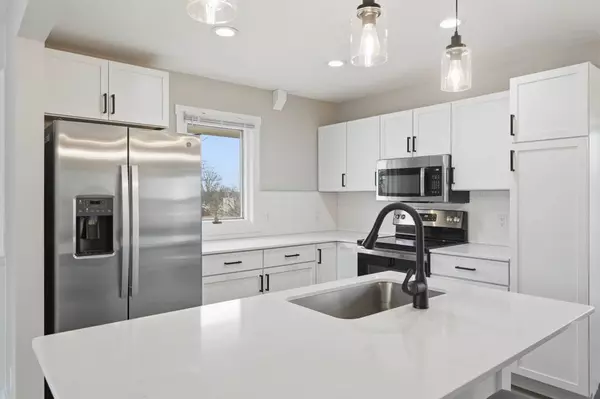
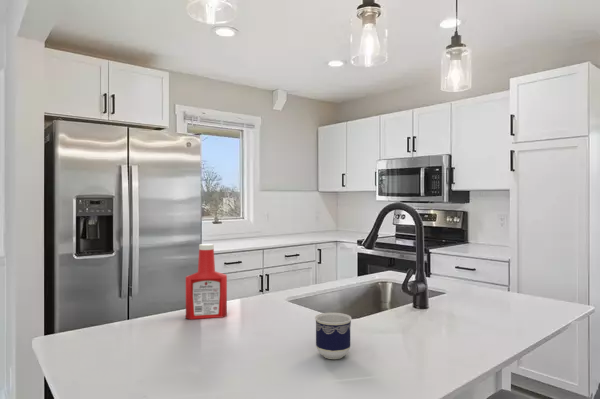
+ cup (336, 335)
+ soap bottle (206, 280)
